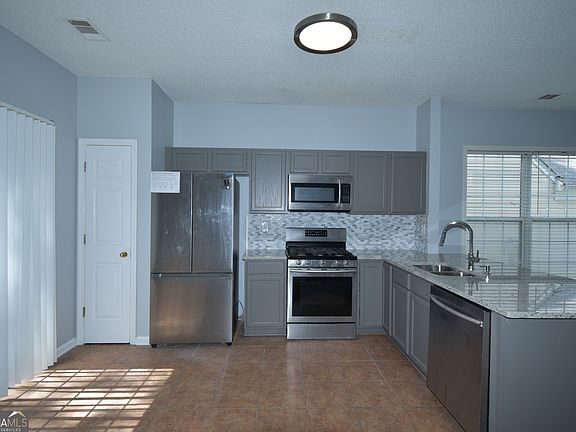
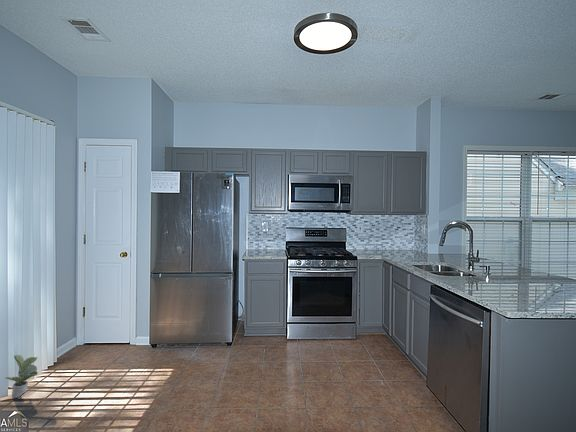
+ potted plant (24, 375)
